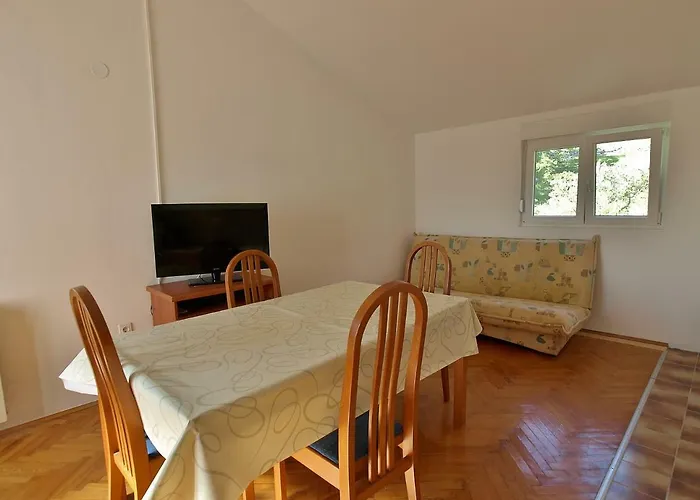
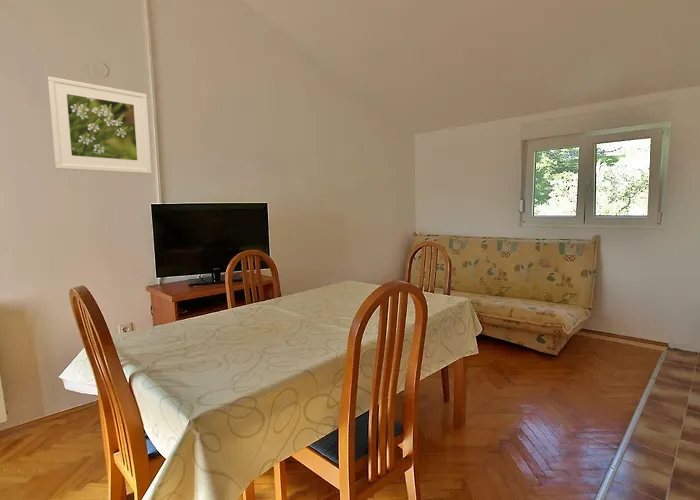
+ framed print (103, 129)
